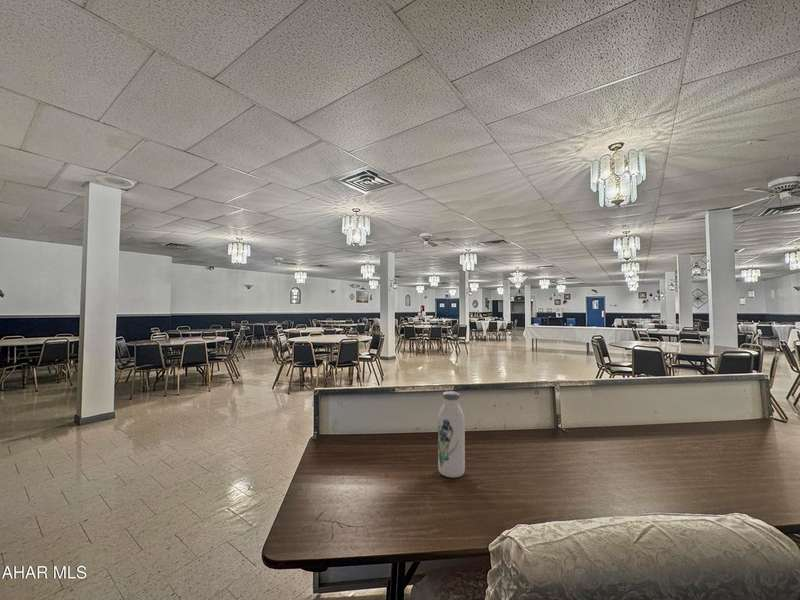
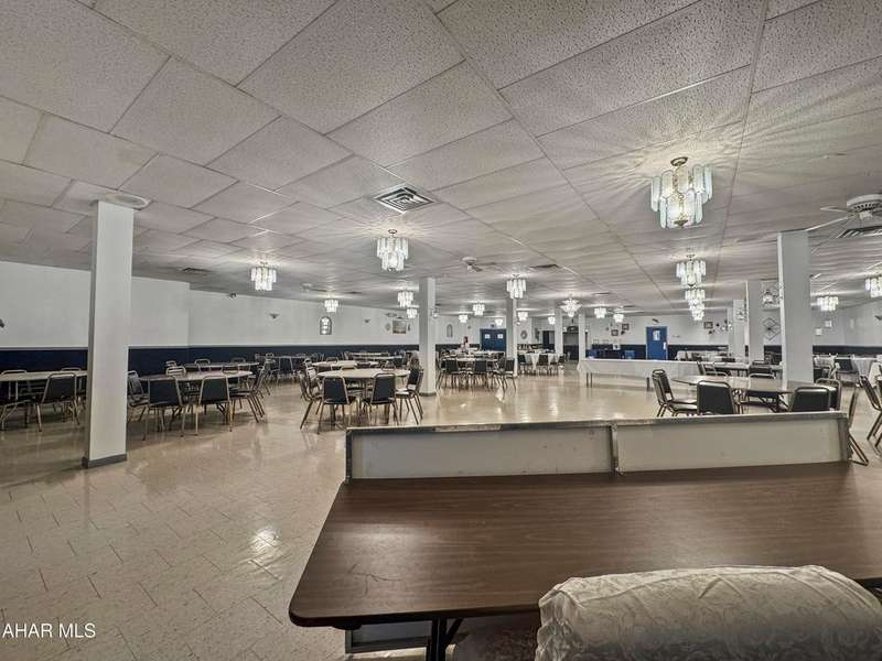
- water bottle (451, 431)
